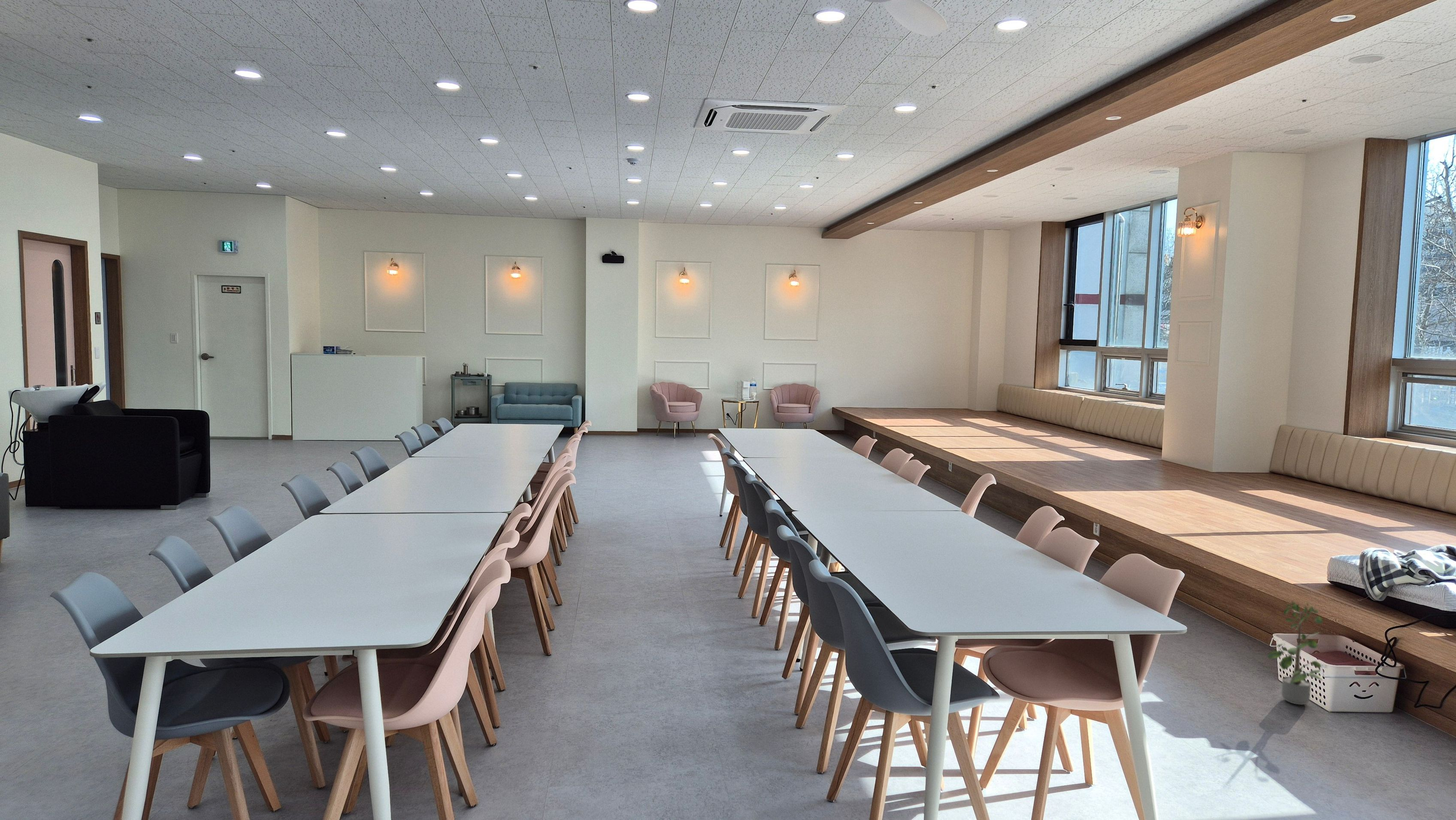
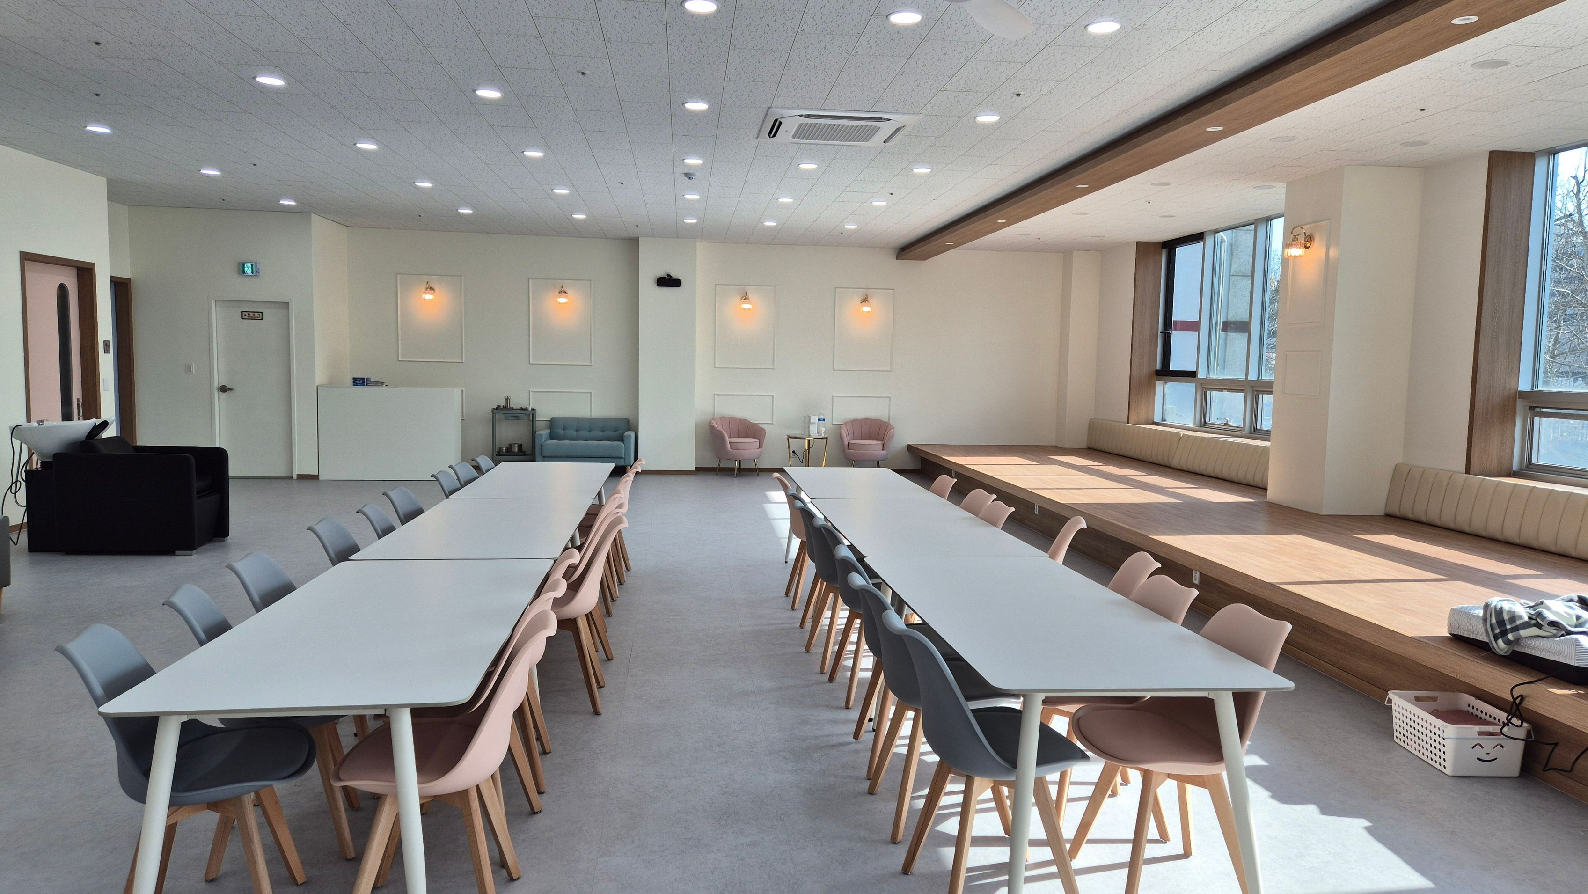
- potted plant (1300, 653)
